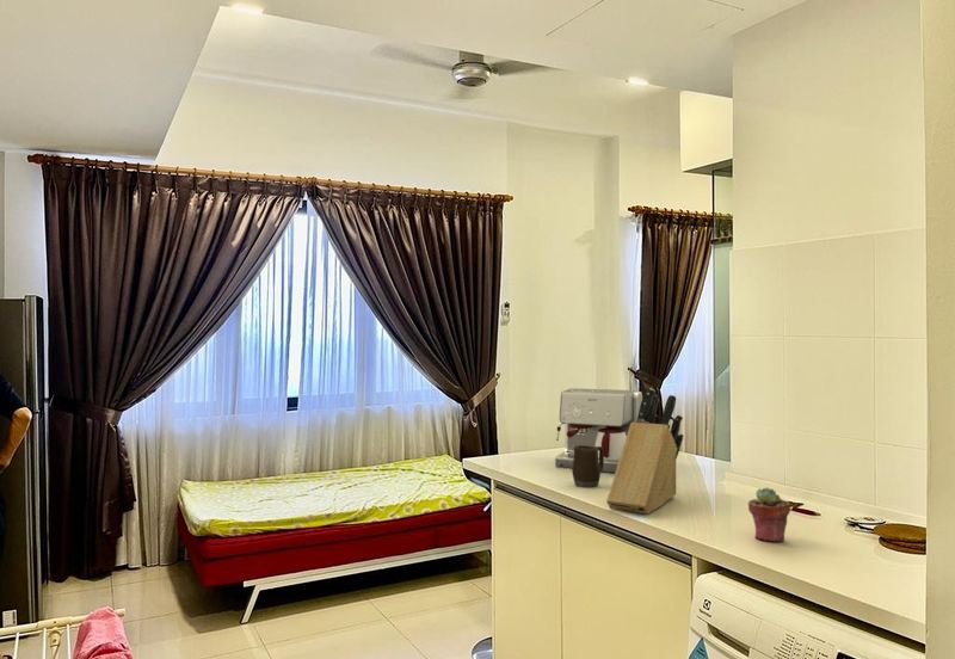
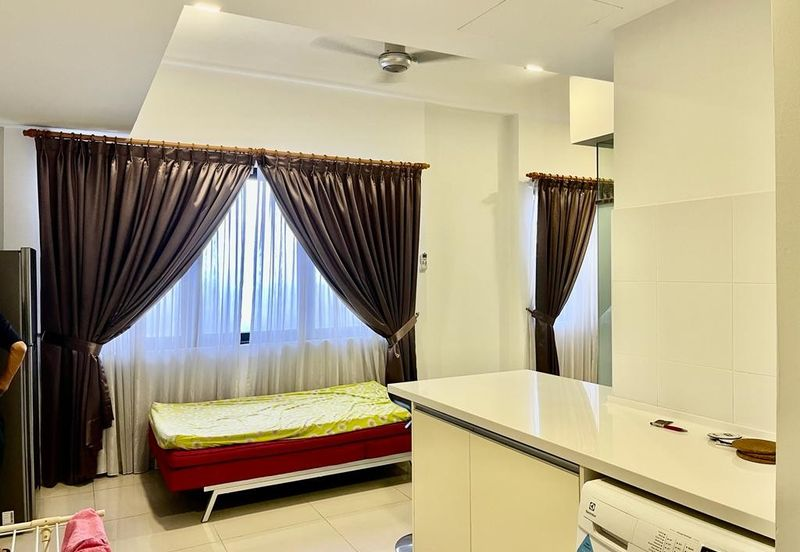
- knife block (647, 445)
- potted succulent (769, 512)
- mug (589, 464)
- coffee maker (598, 427)
